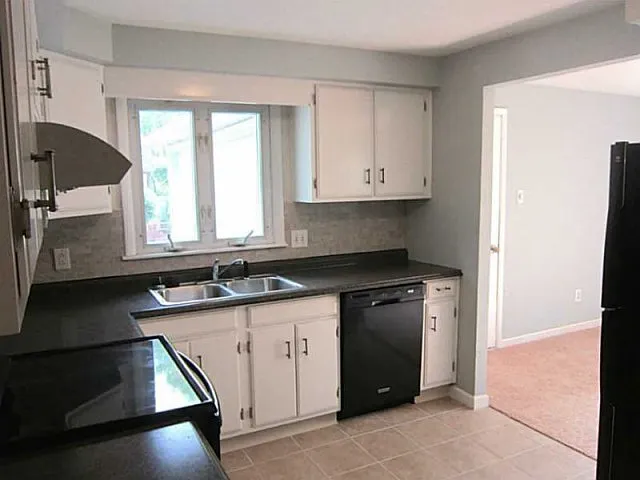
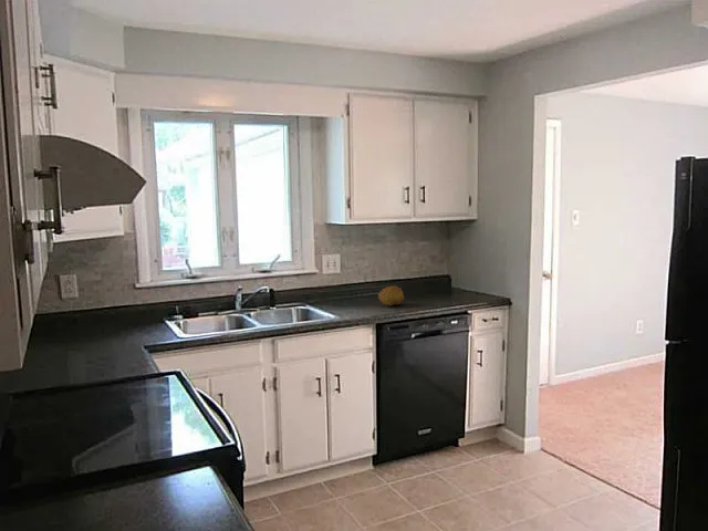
+ fruit (391, 295)
